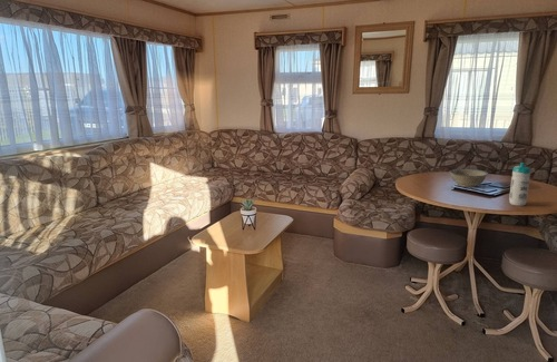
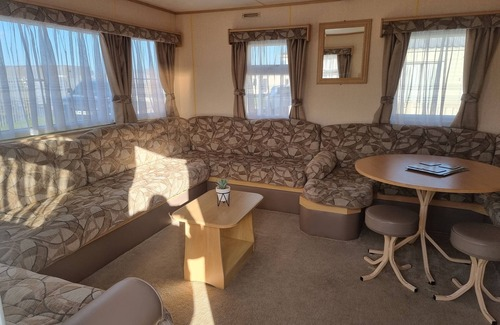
- water bottle (519, 183)
- ceramic bowl (467, 178)
